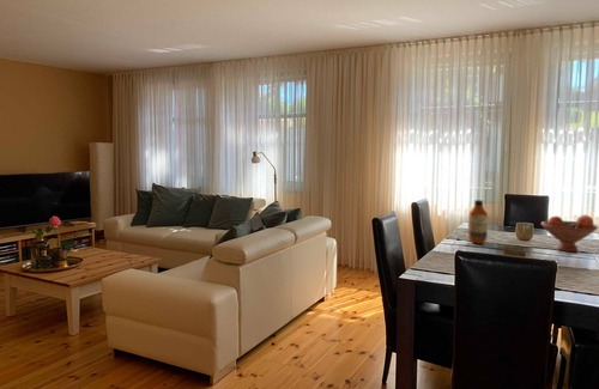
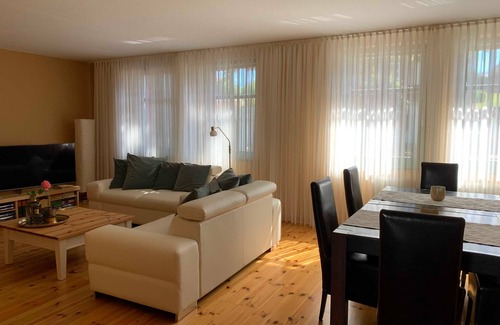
- fruit bowl (568, 232)
- bottle (478, 221)
